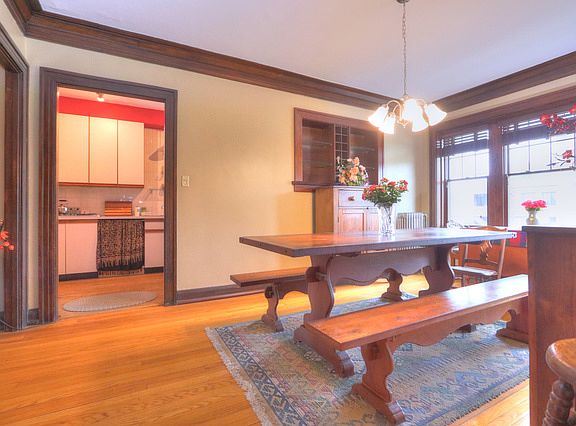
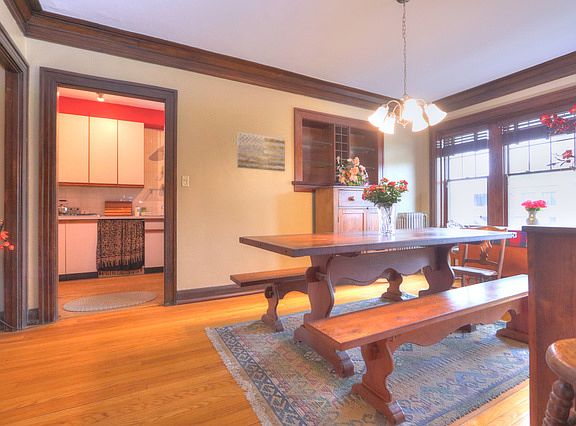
+ wall art (262, 152)
